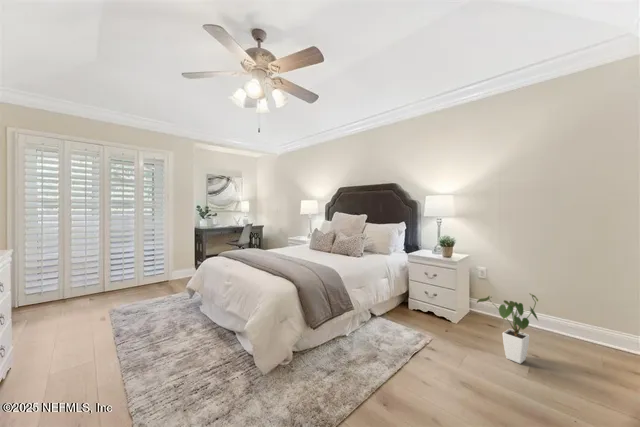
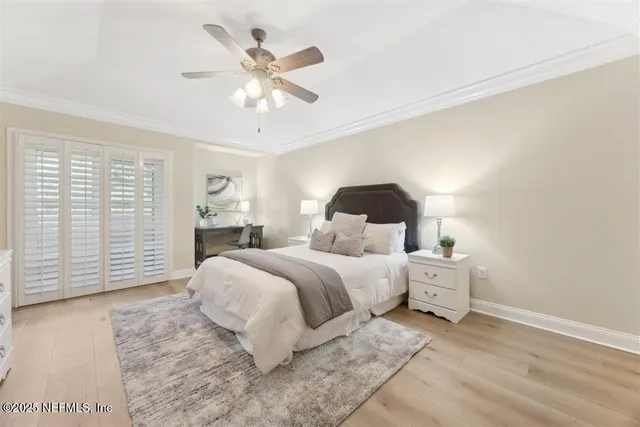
- house plant (510, 324)
